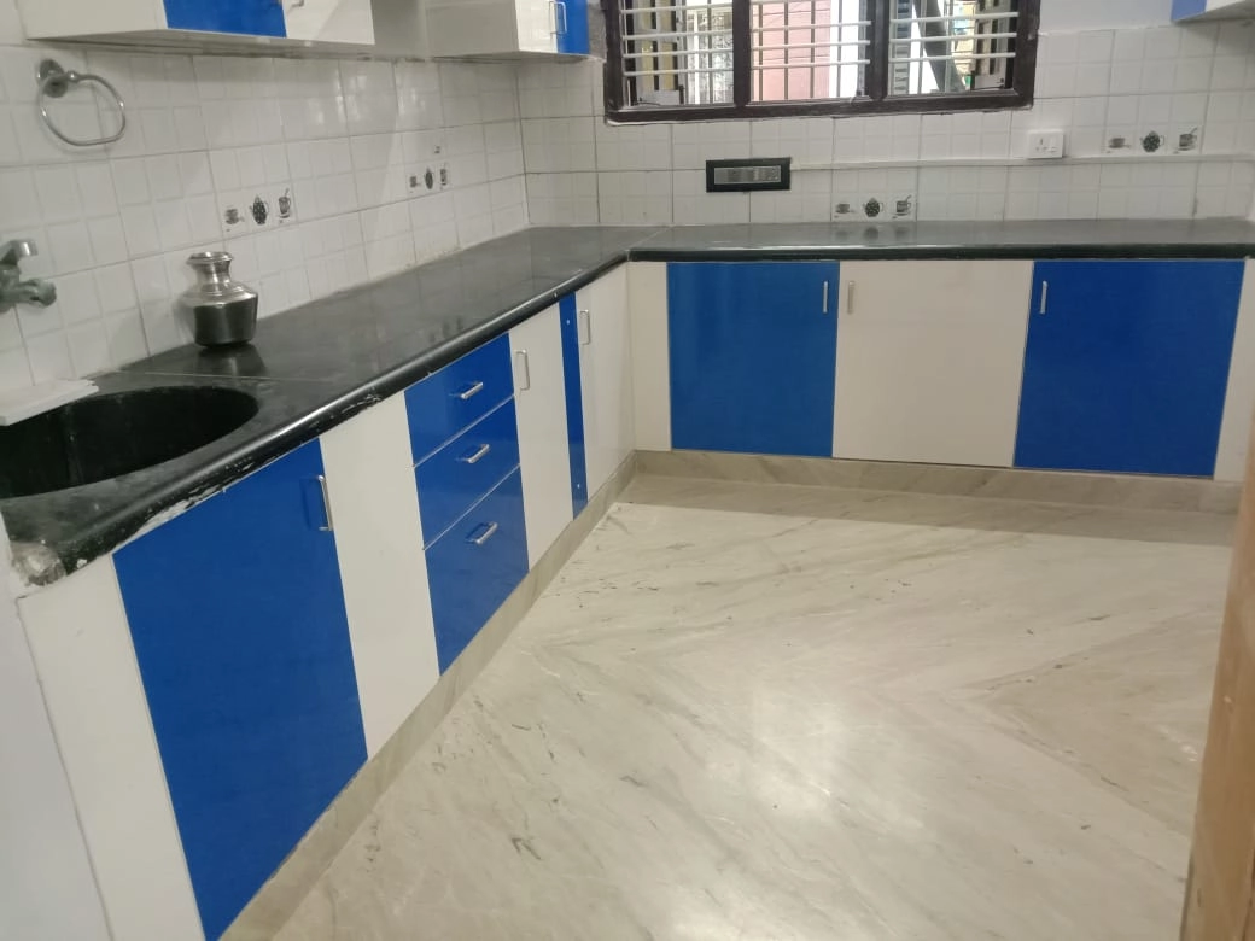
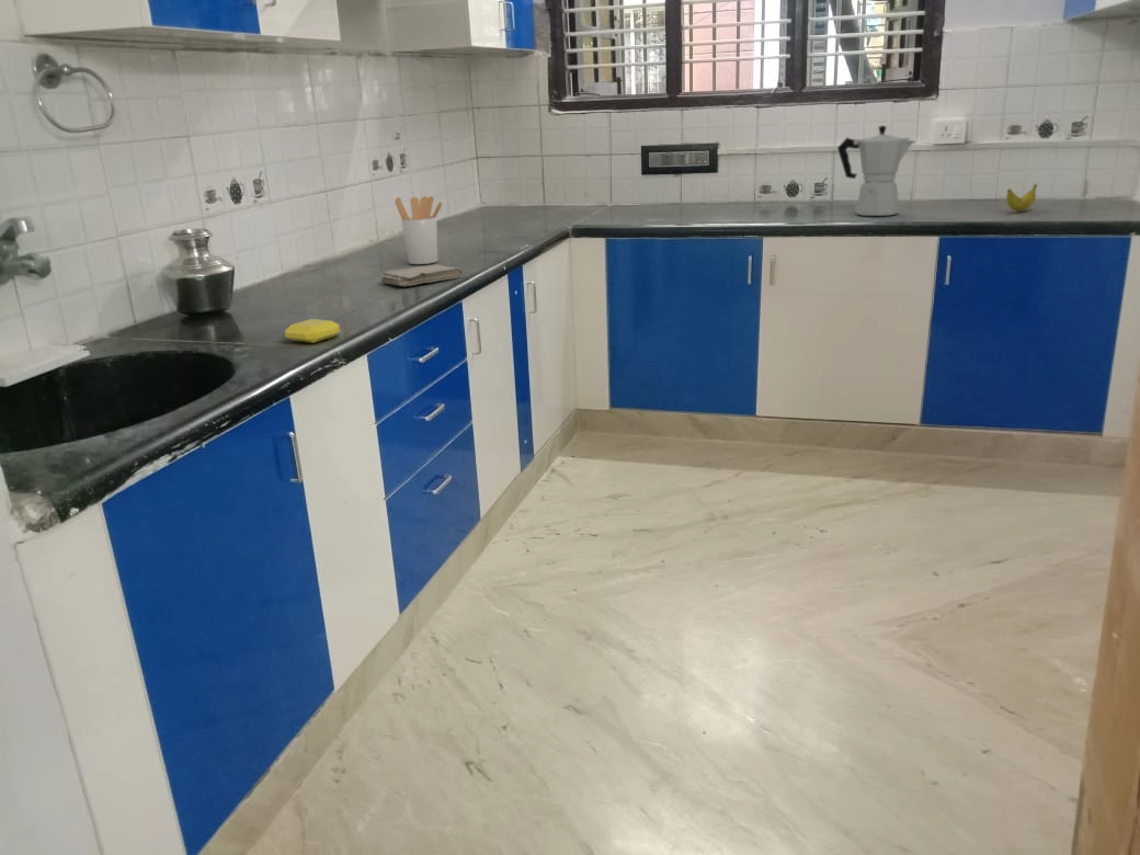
+ banana (1021, 198)
+ utensil holder (421, 228)
+ washcloth (420, 274)
+ moka pot (874, 170)
+ soap bar (312, 330)
